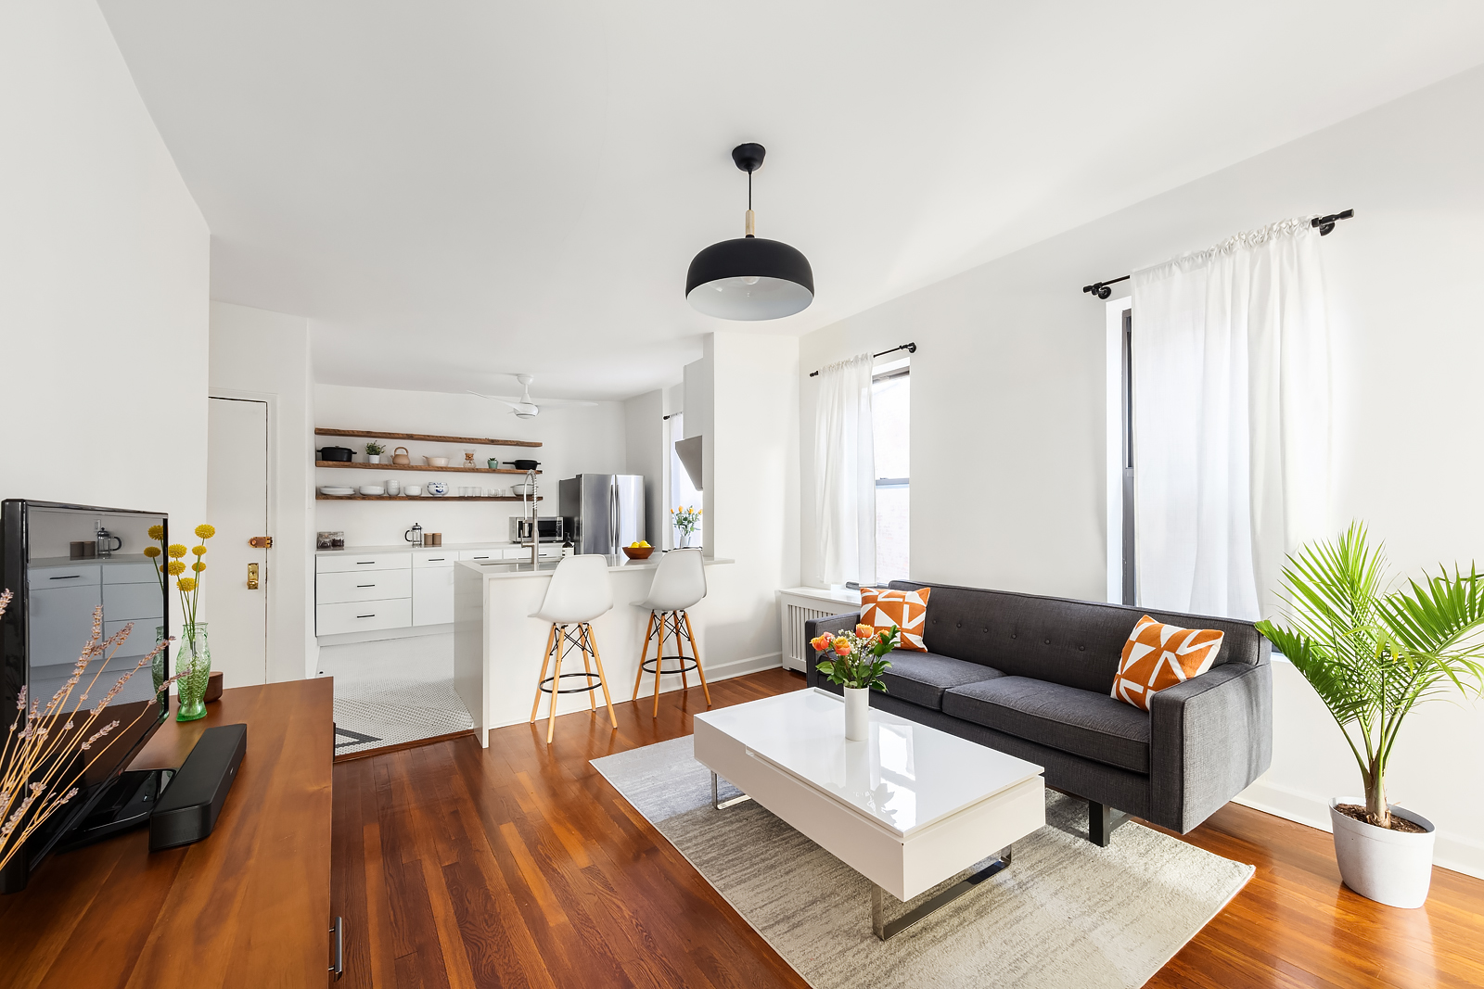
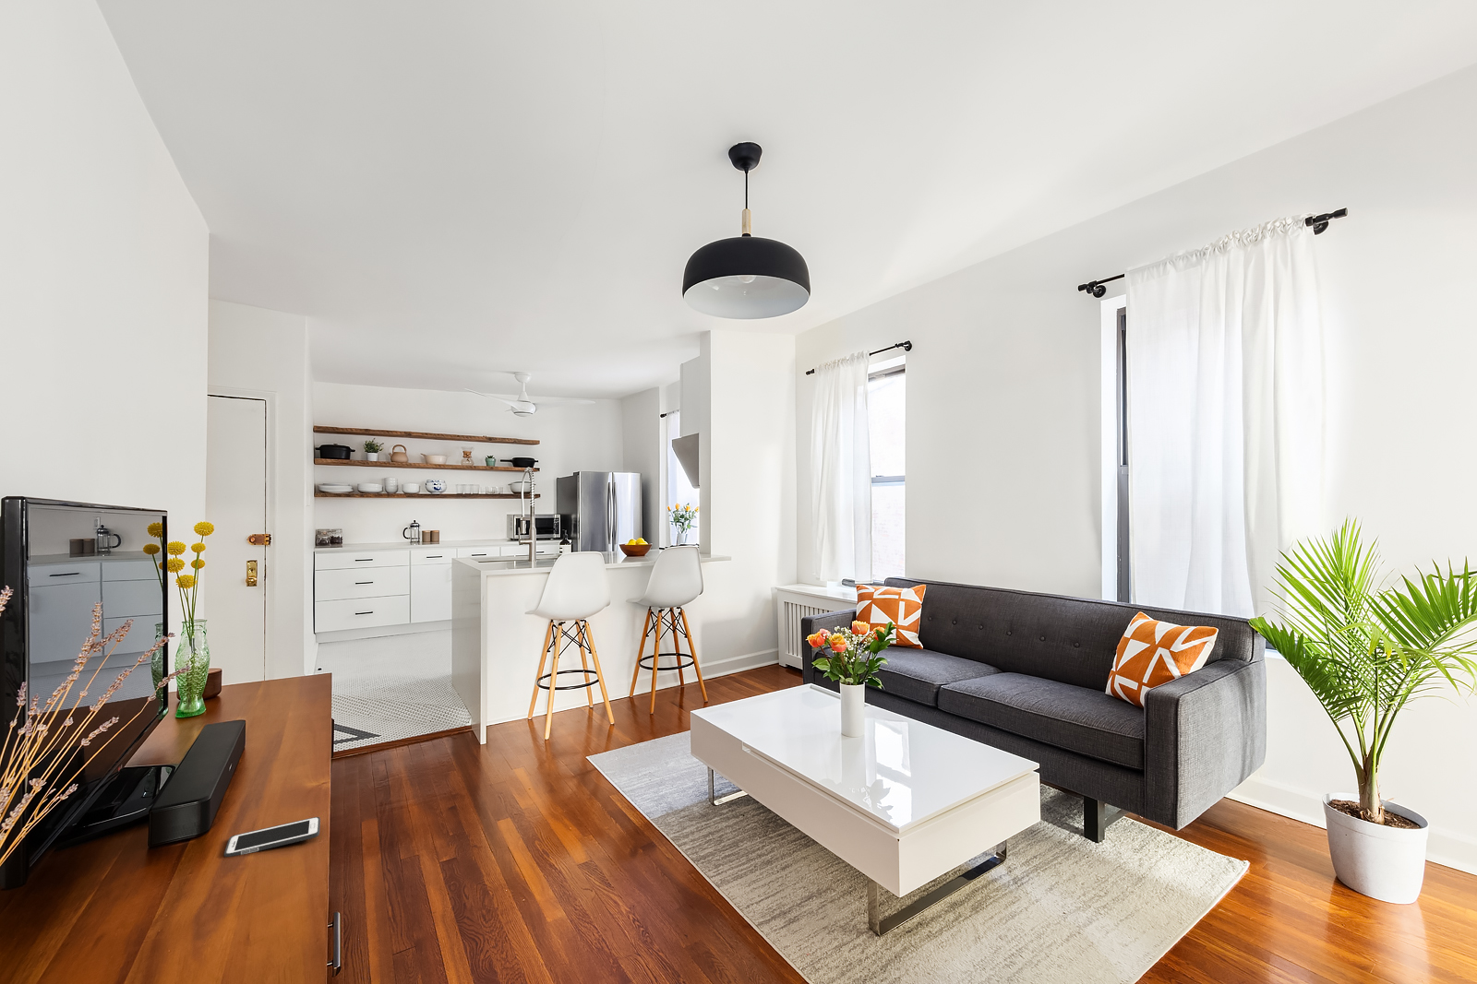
+ cell phone (274, 837)
